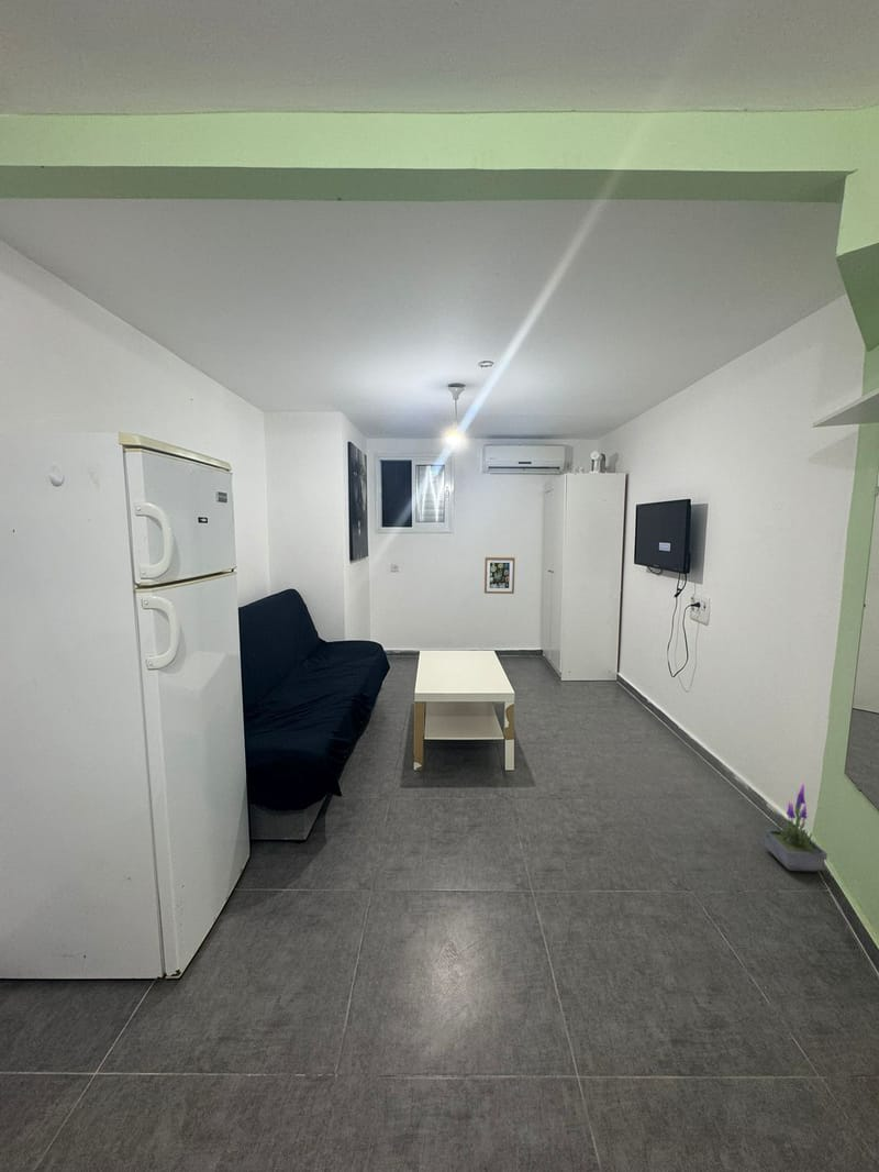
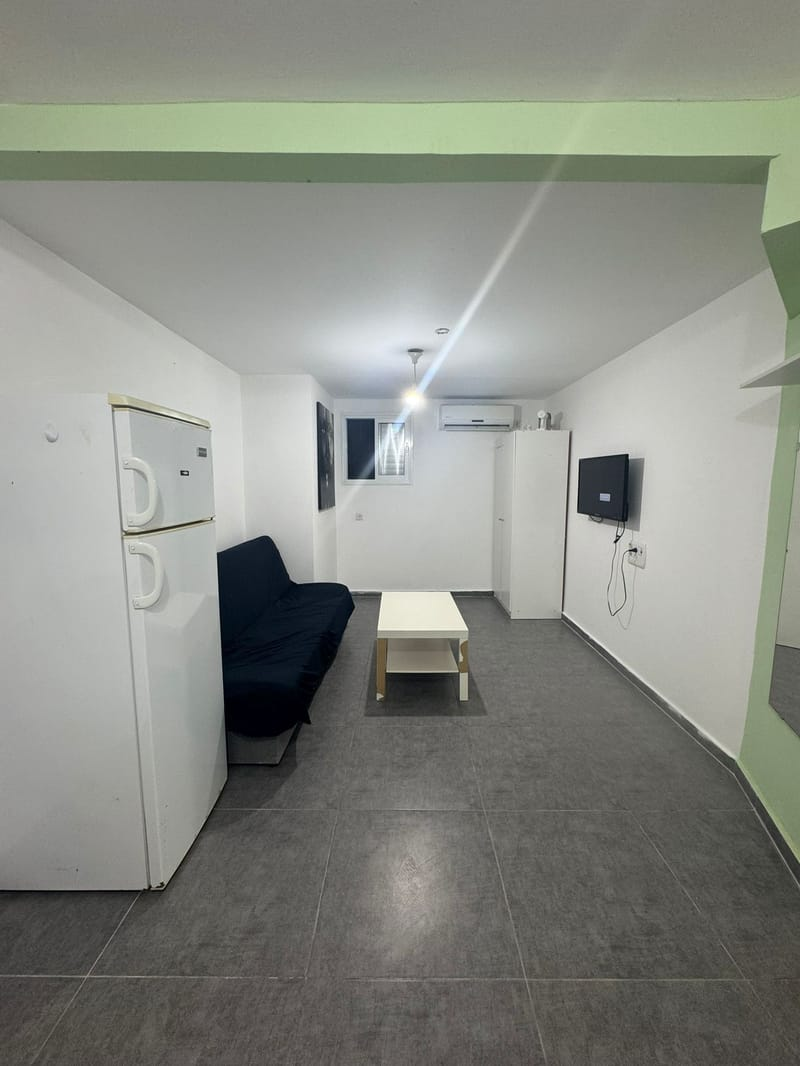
- potted plant (797, 821)
- wall art (499, 575)
